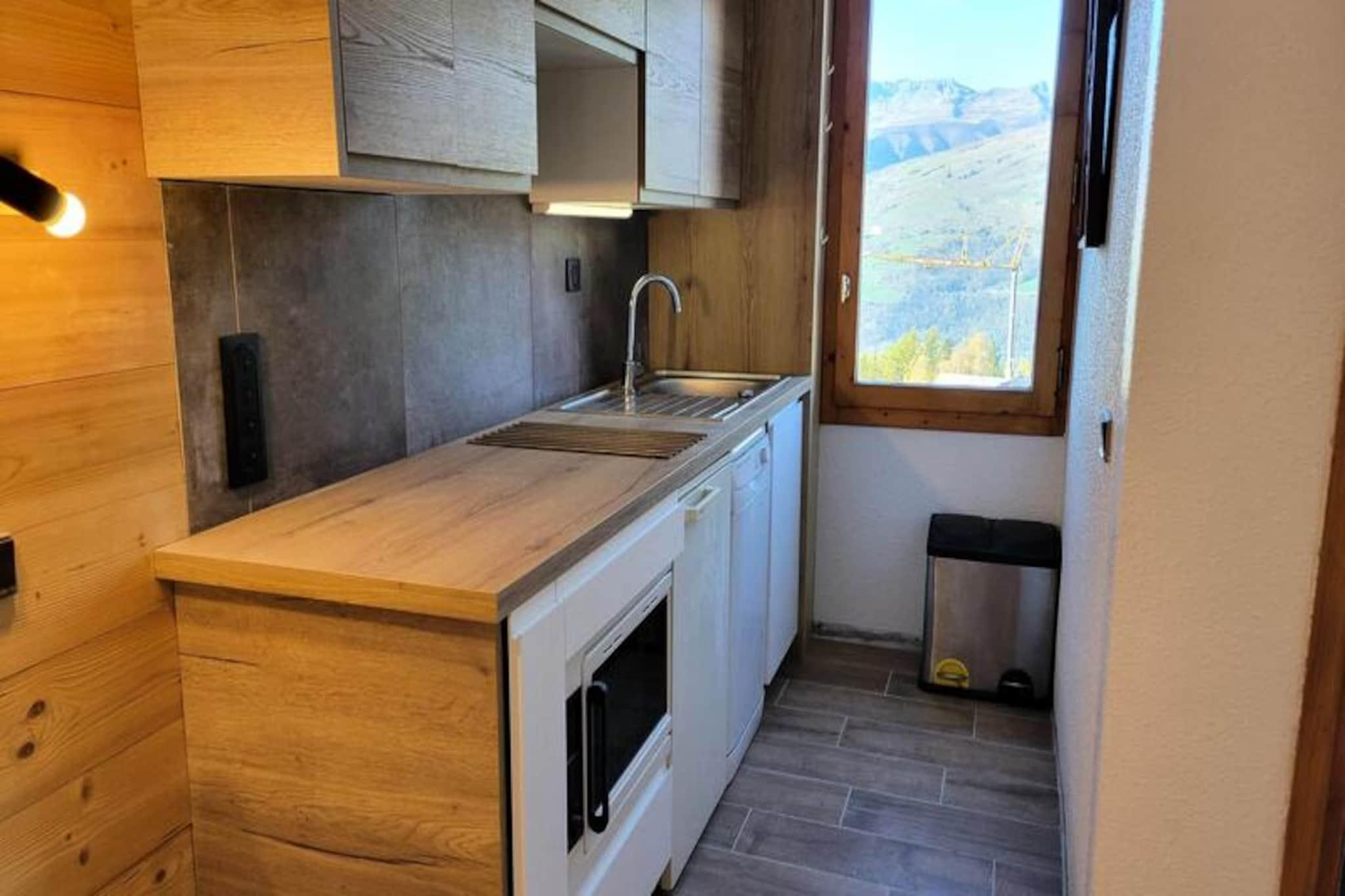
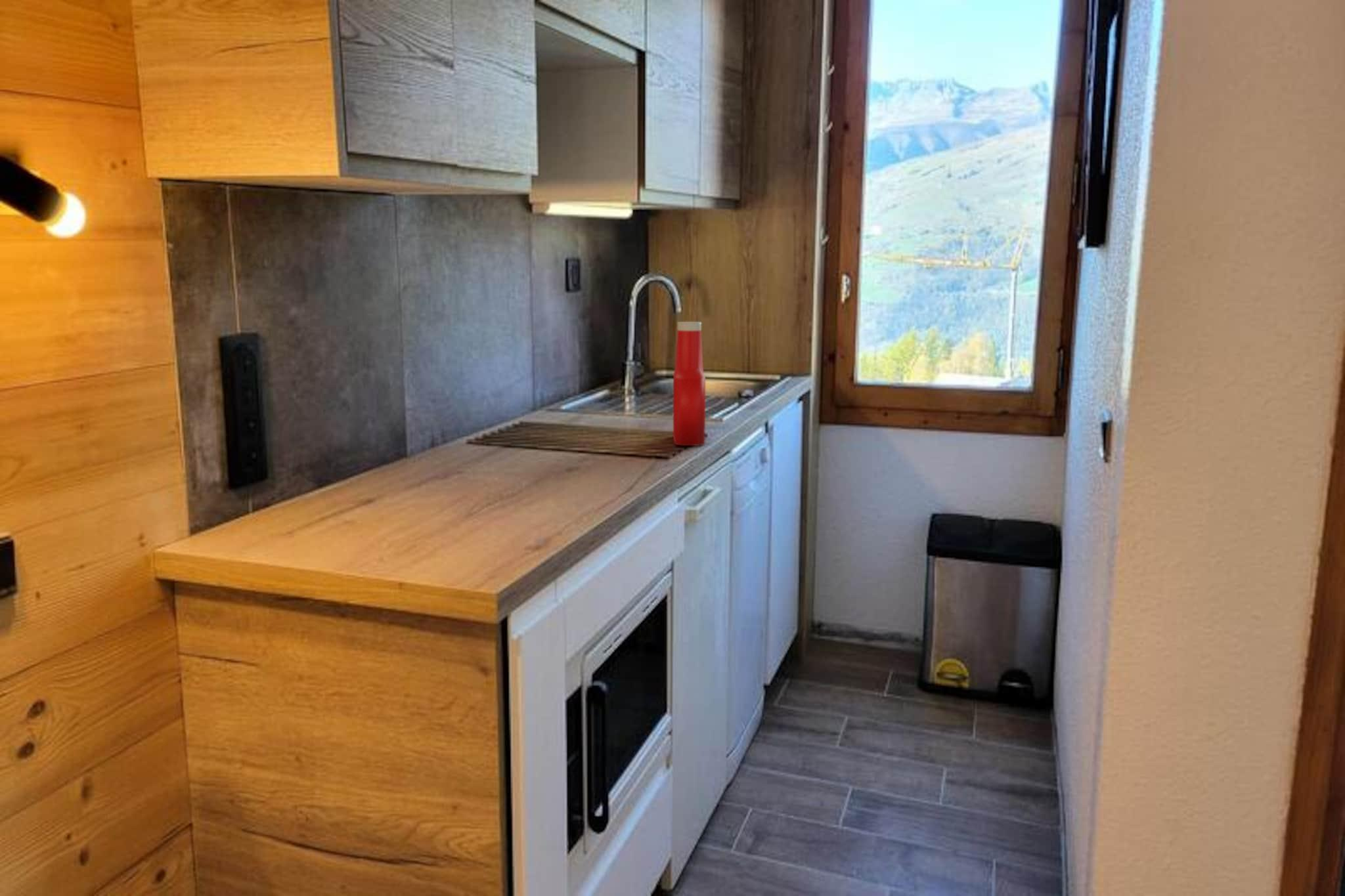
+ soap bottle (689, 381)
